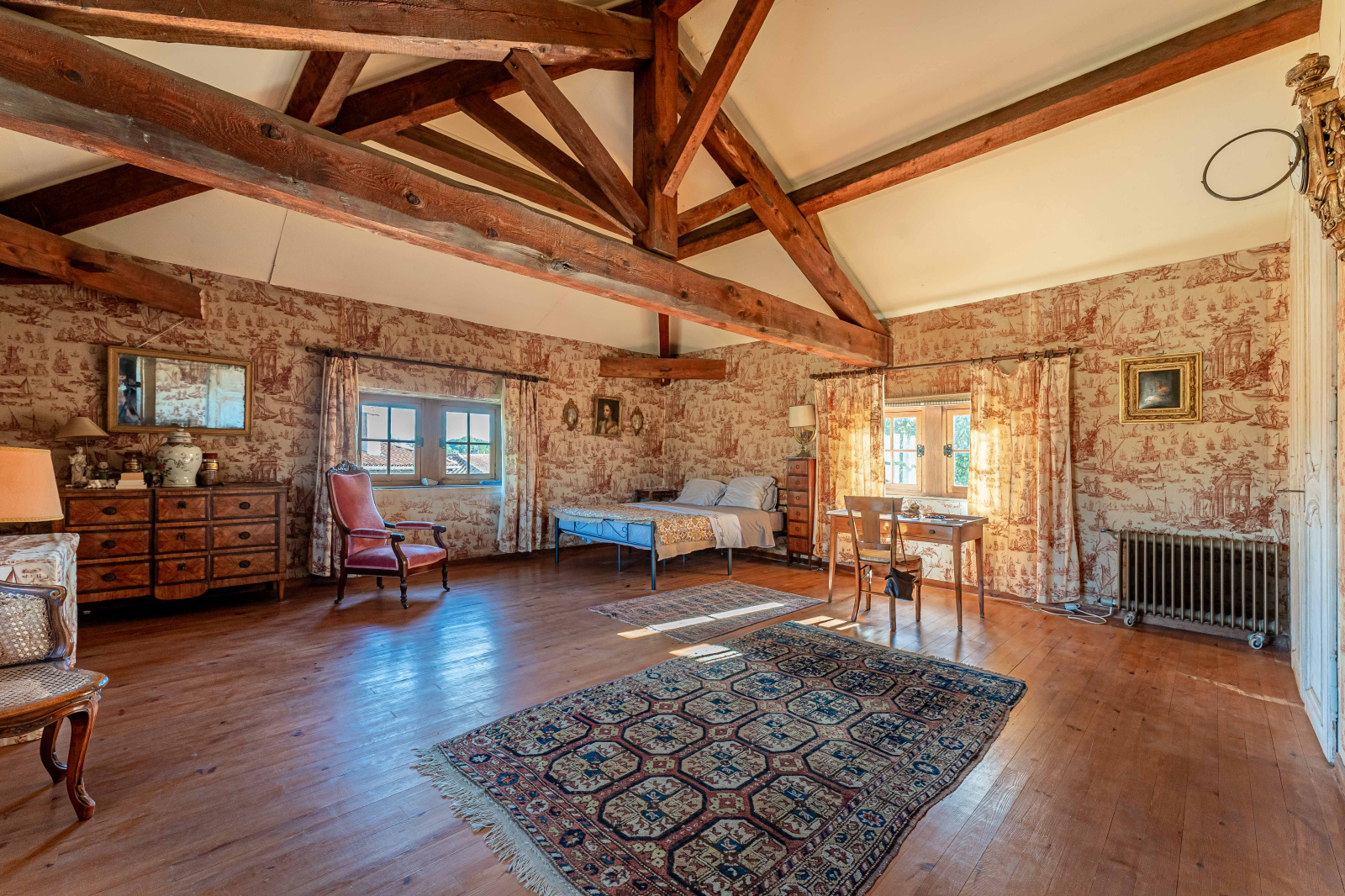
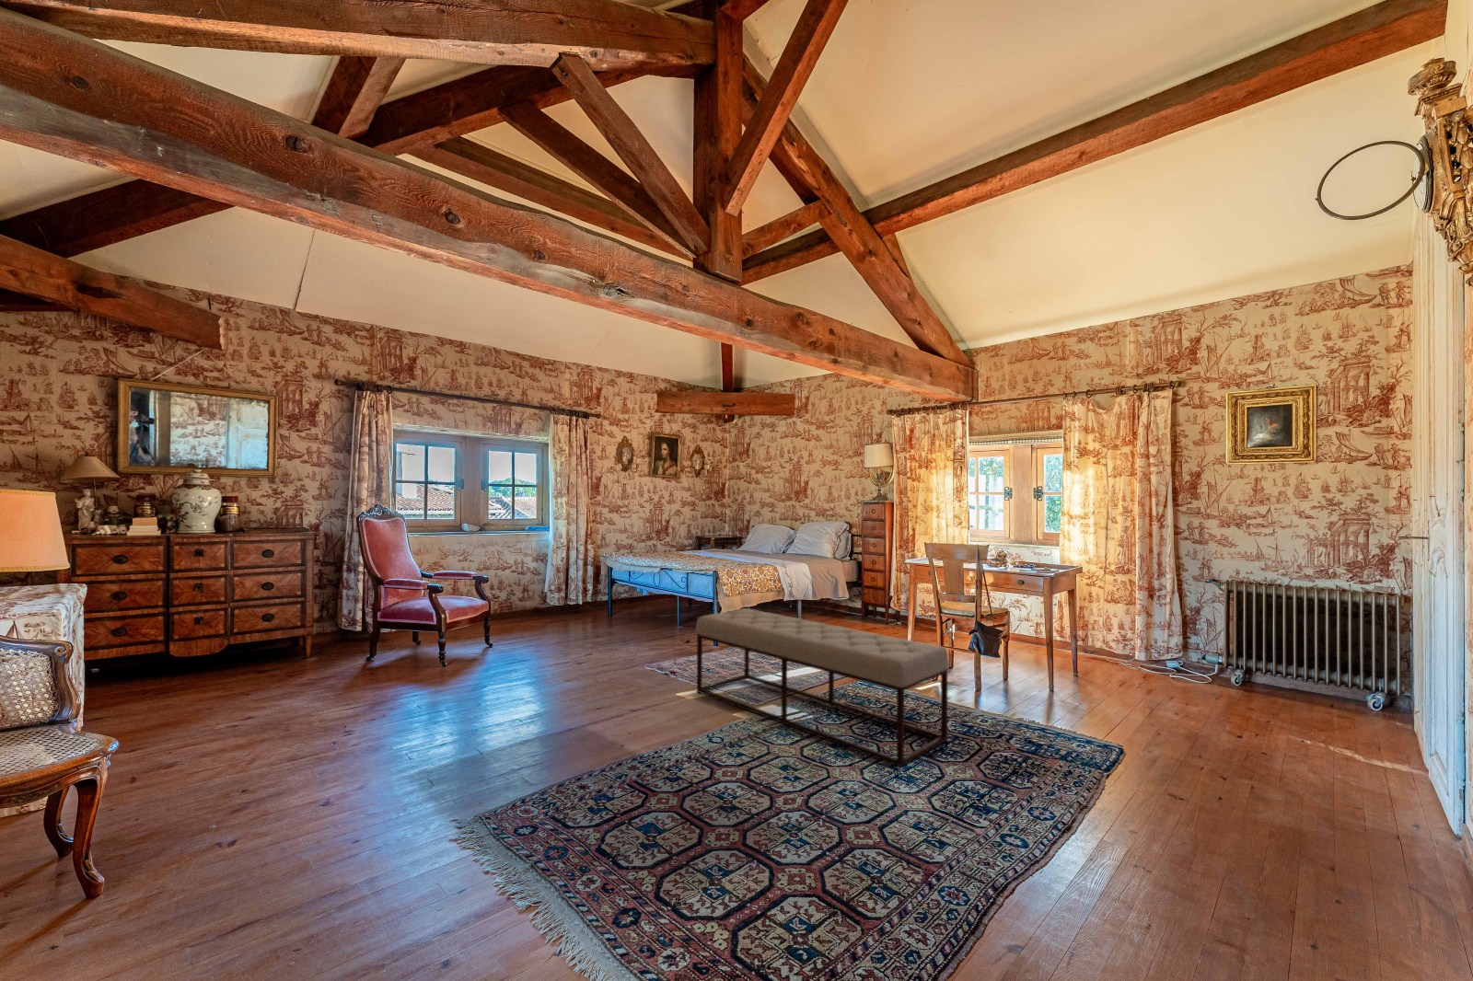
+ bench (812, 667)
